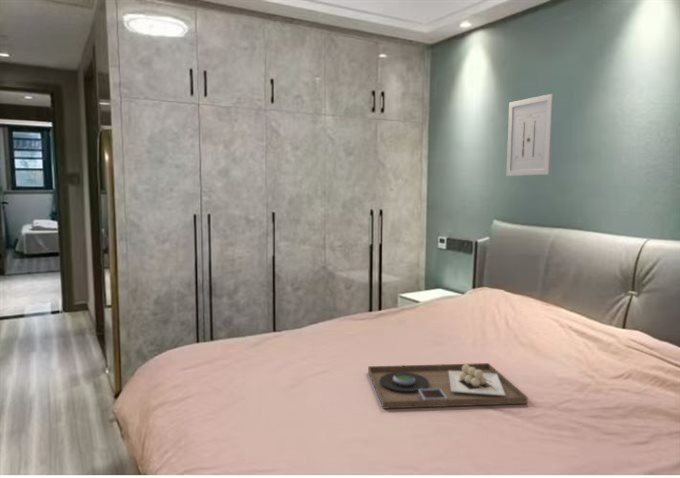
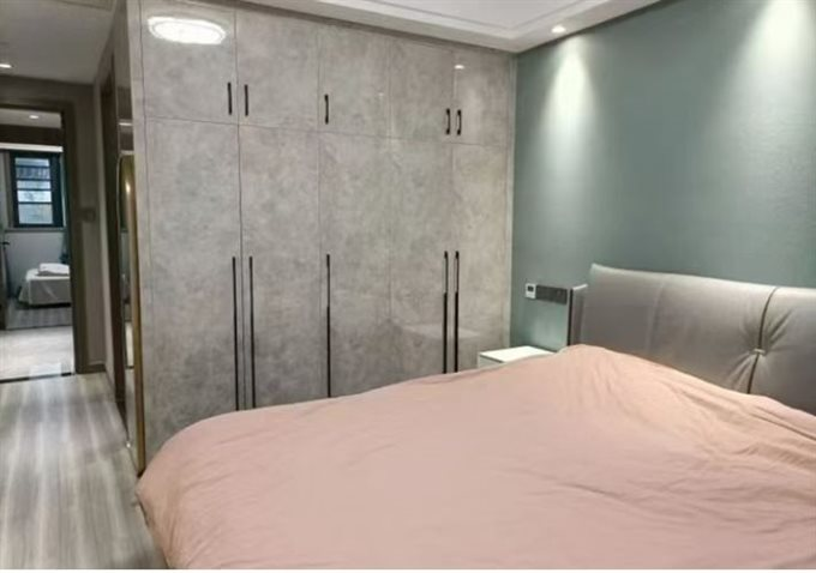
- wall art (528, 137)
- platter (441, 378)
